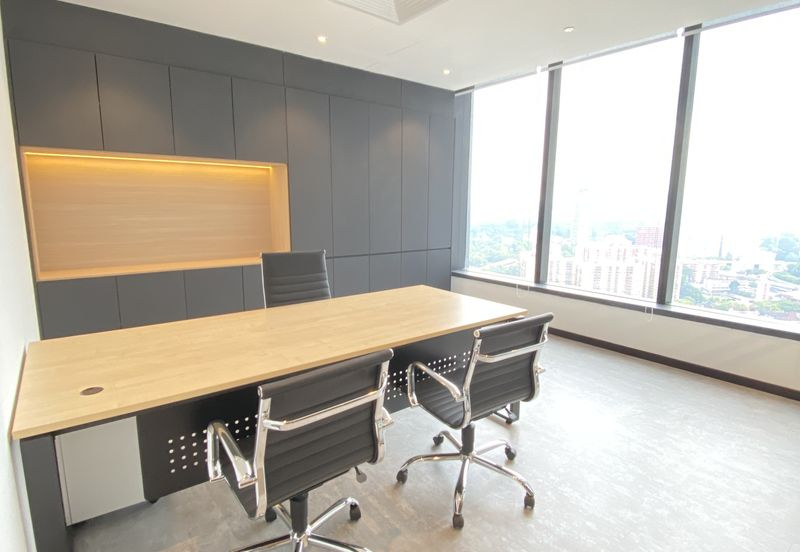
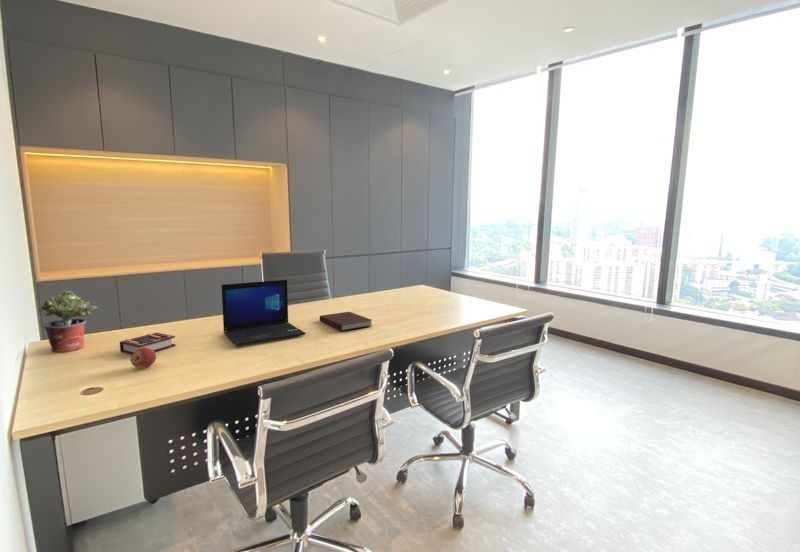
+ book (148, 343)
+ notebook (345, 320)
+ laptop (263, 310)
+ apple (143, 357)
+ potted plant (70, 319)
